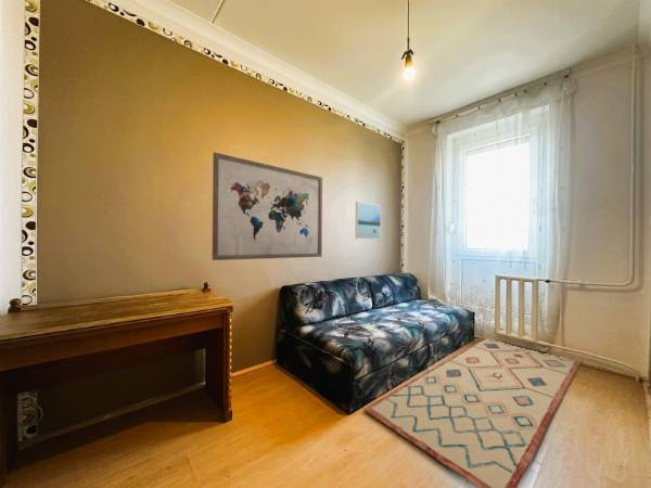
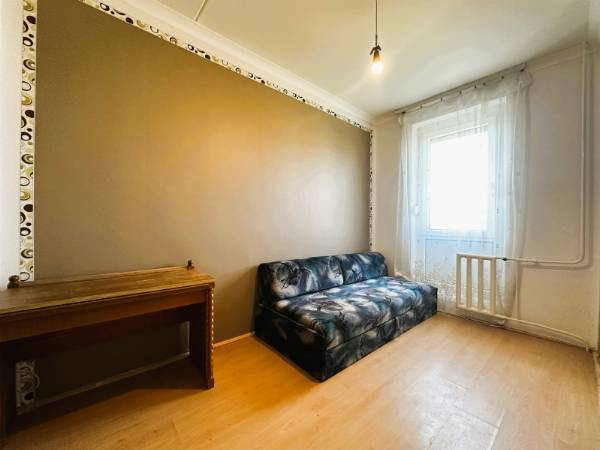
- rug (501, 372)
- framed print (368, 221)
- wall art (275, 213)
